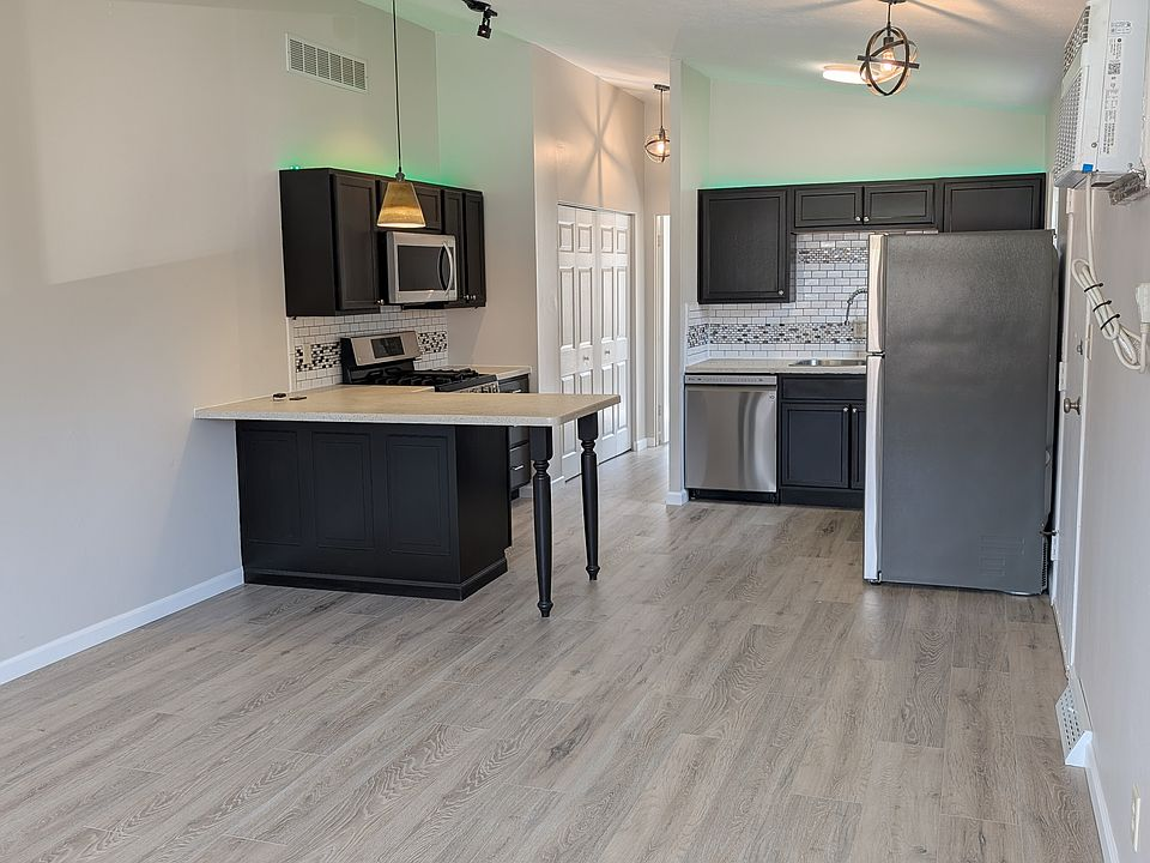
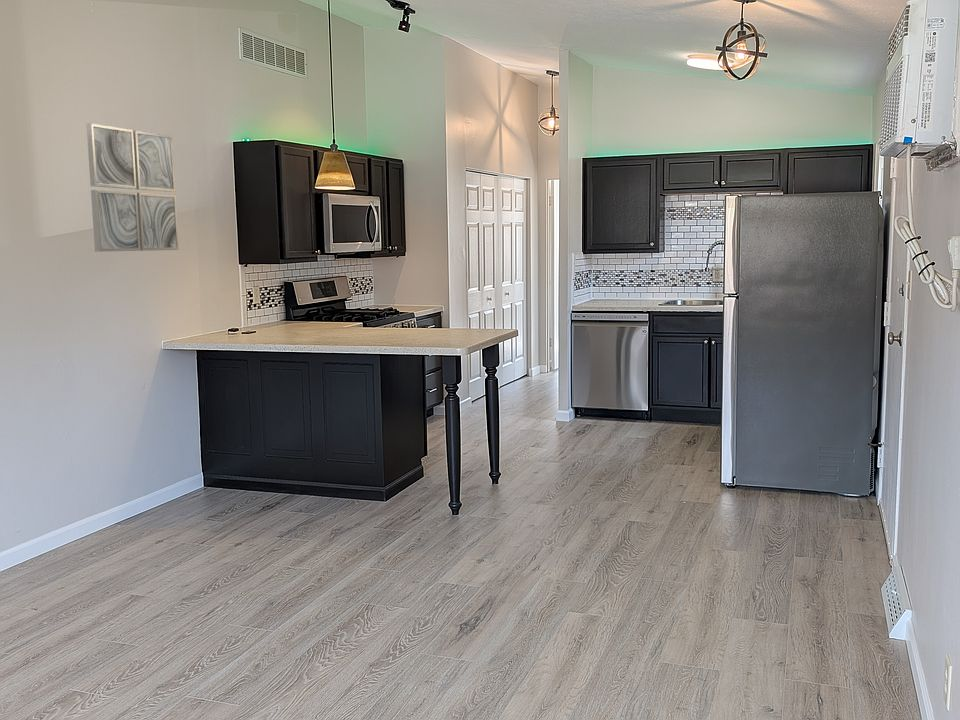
+ wall art (135, 192)
